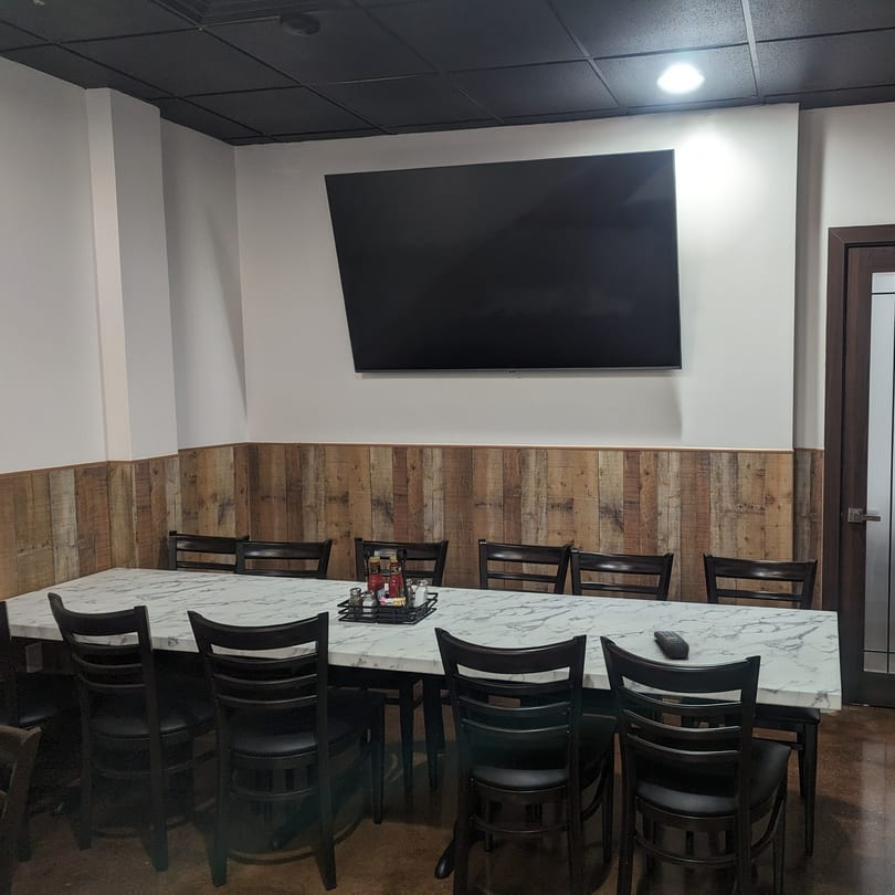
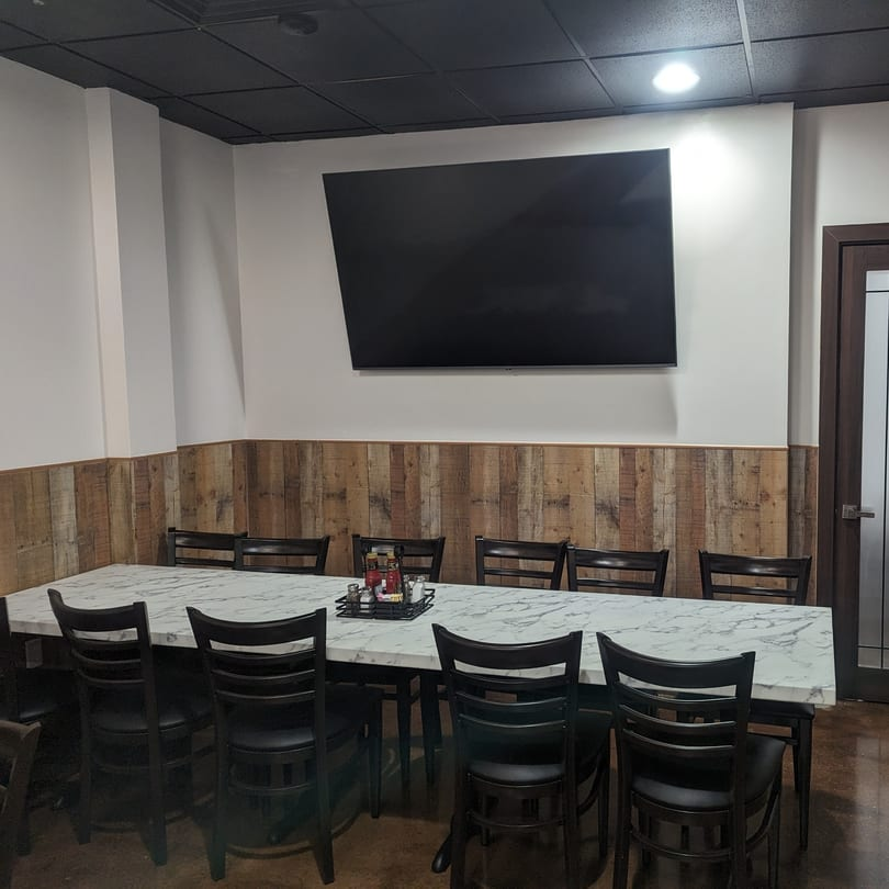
- remote control (671, 641)
